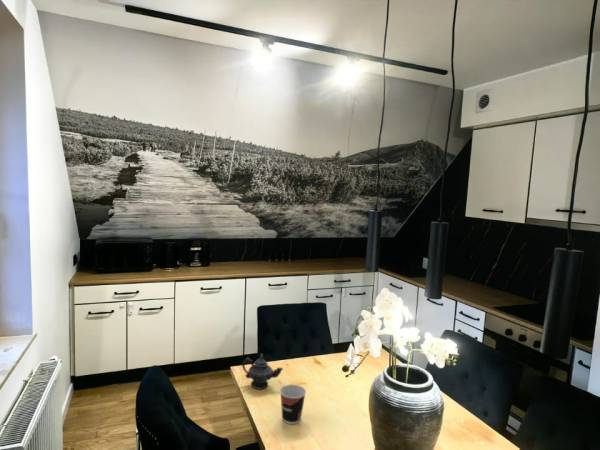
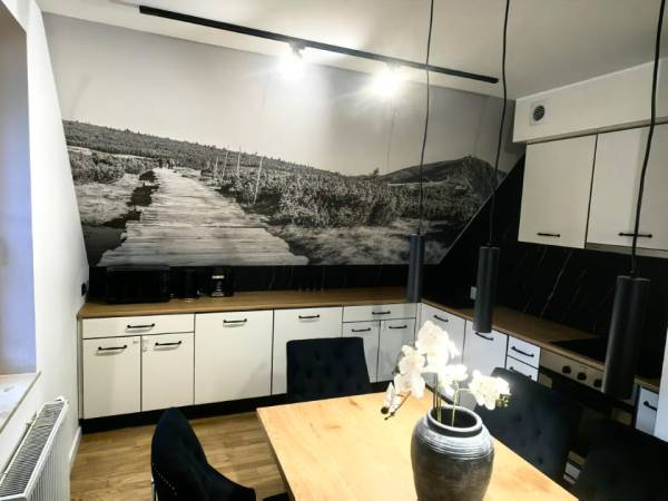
- teapot (262, 369)
- cup (292, 404)
